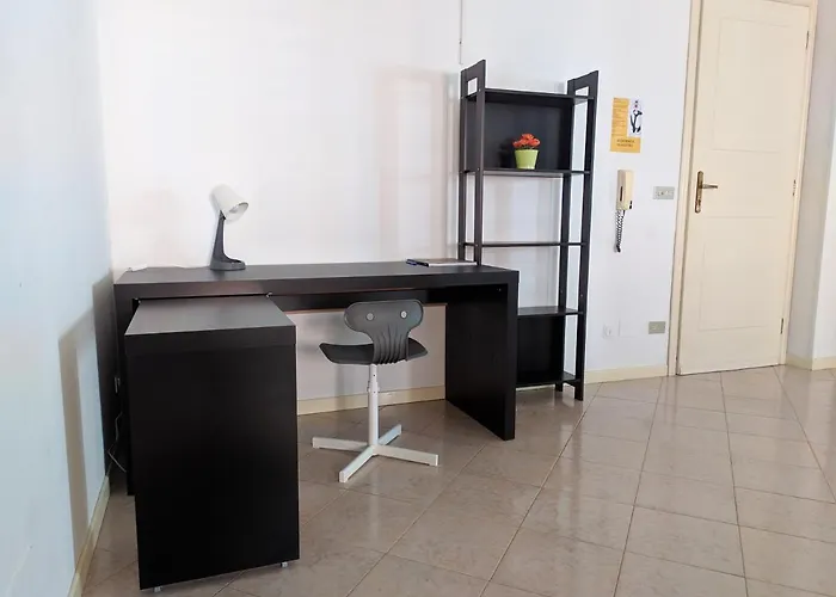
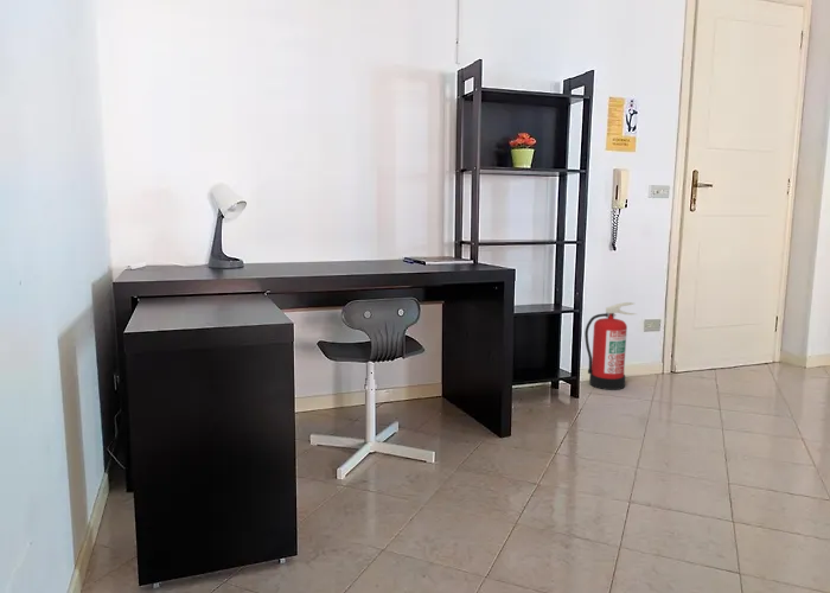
+ fire extinguisher (609, 344)
